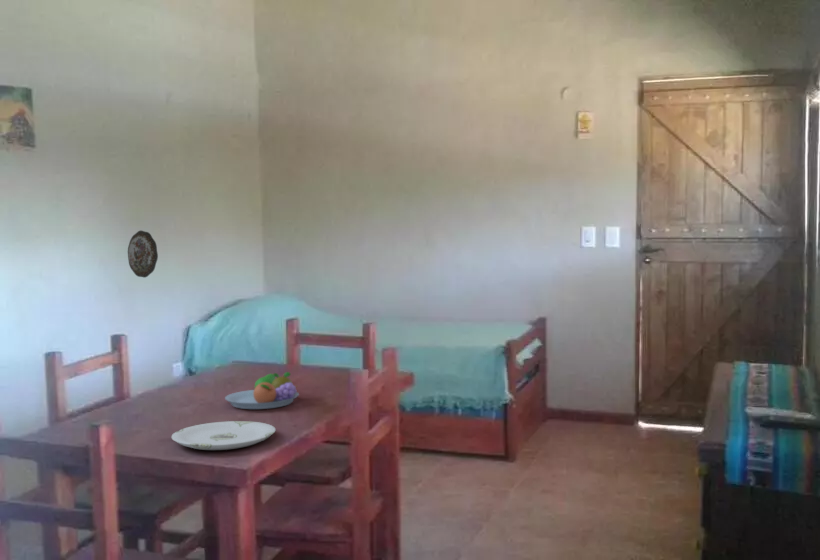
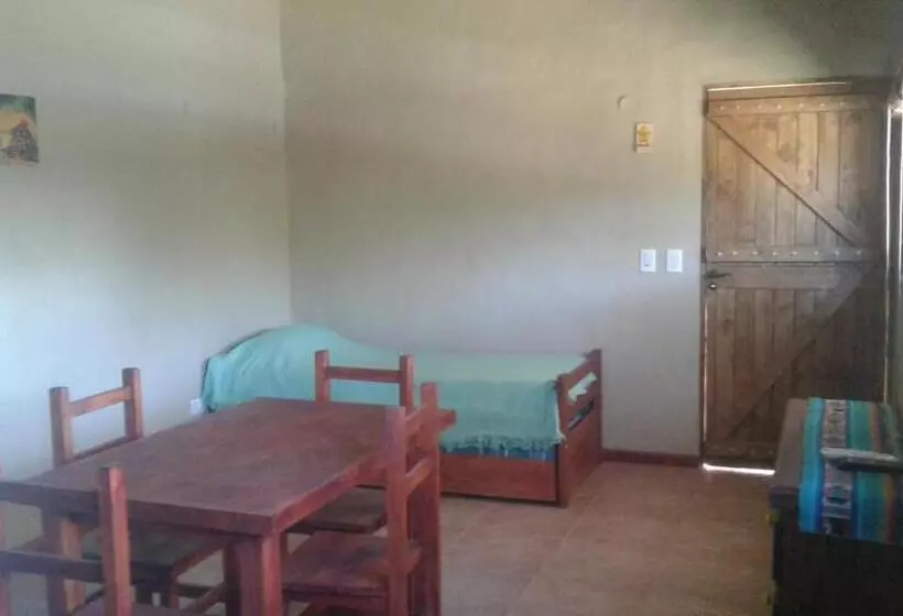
- plate (224, 436)
- fruit bowl (264, 388)
- decorative plate (141, 254)
